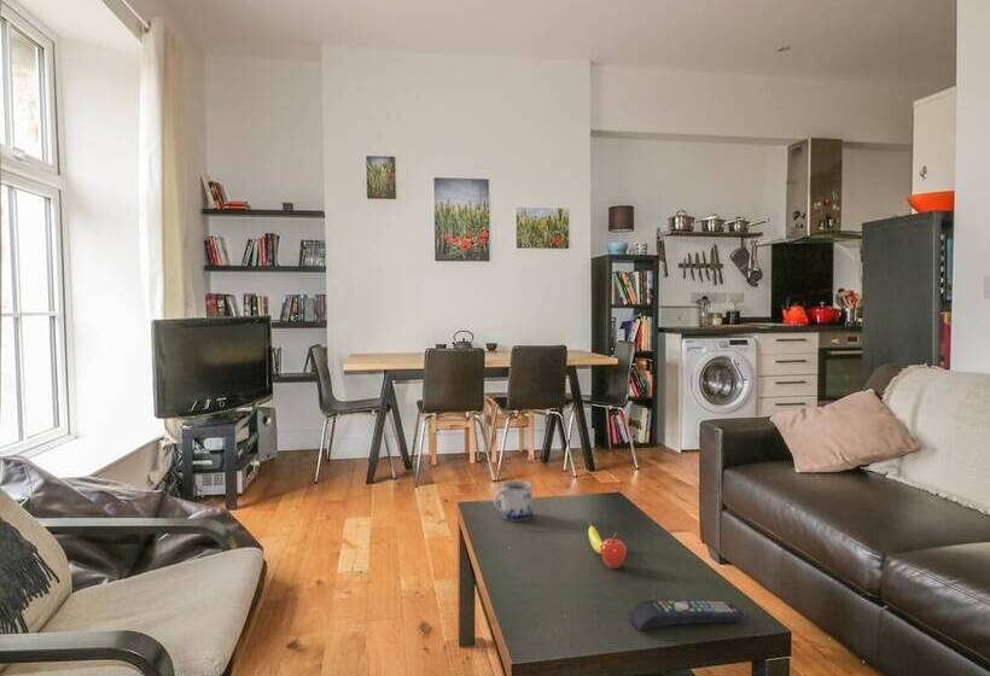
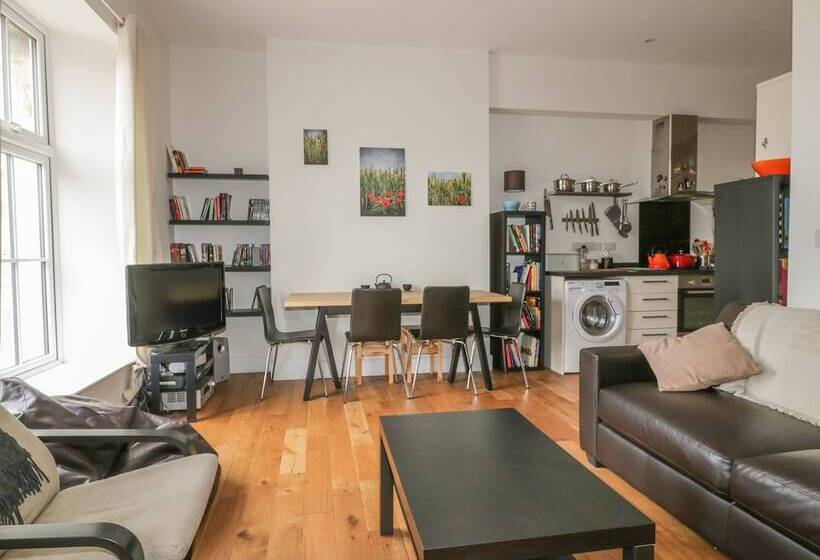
- mug (513, 501)
- fruit (604, 541)
- remote control (686, 612)
